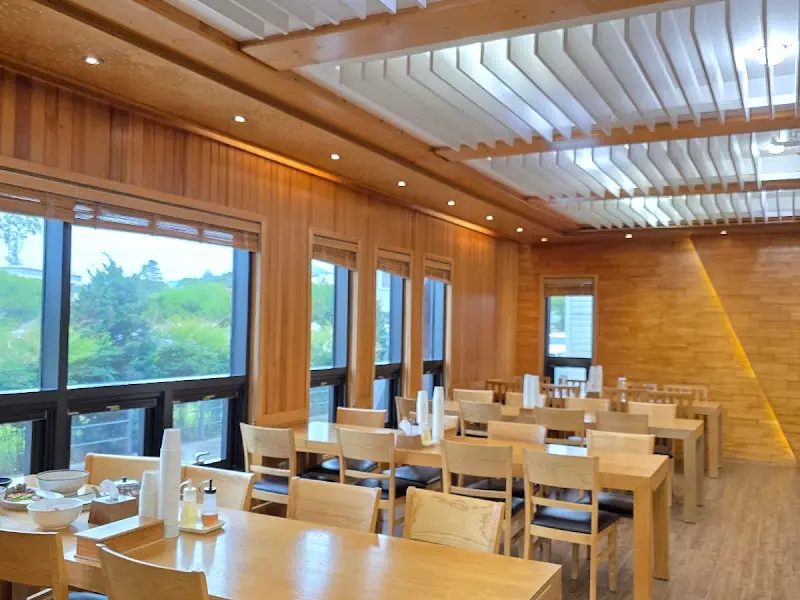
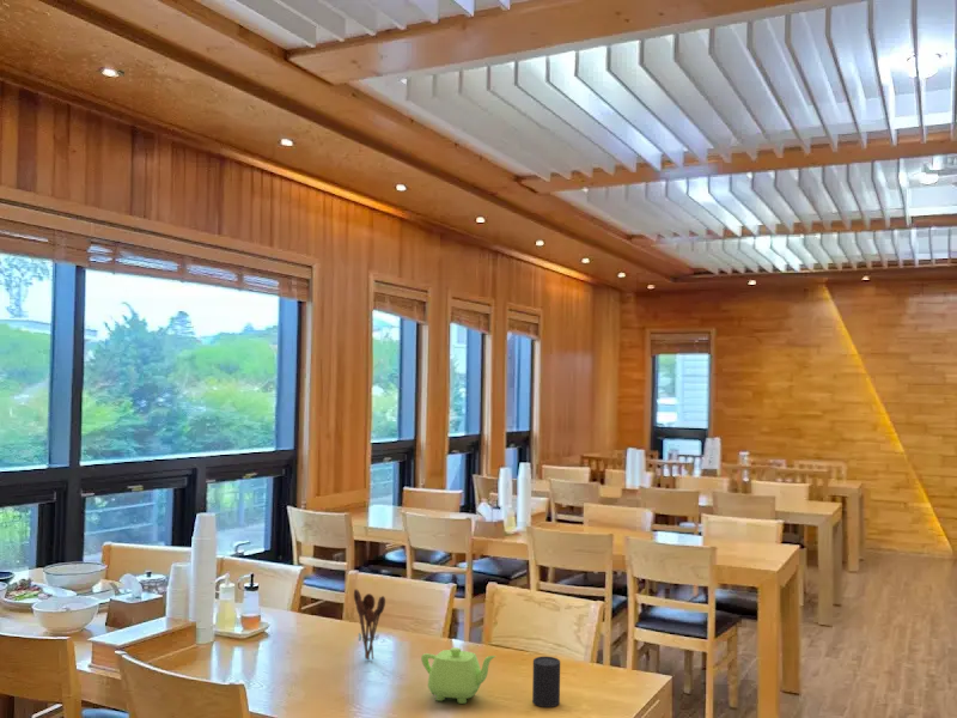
+ teapot (457, 673)
+ cup (545, 681)
+ utensil holder (367, 623)
